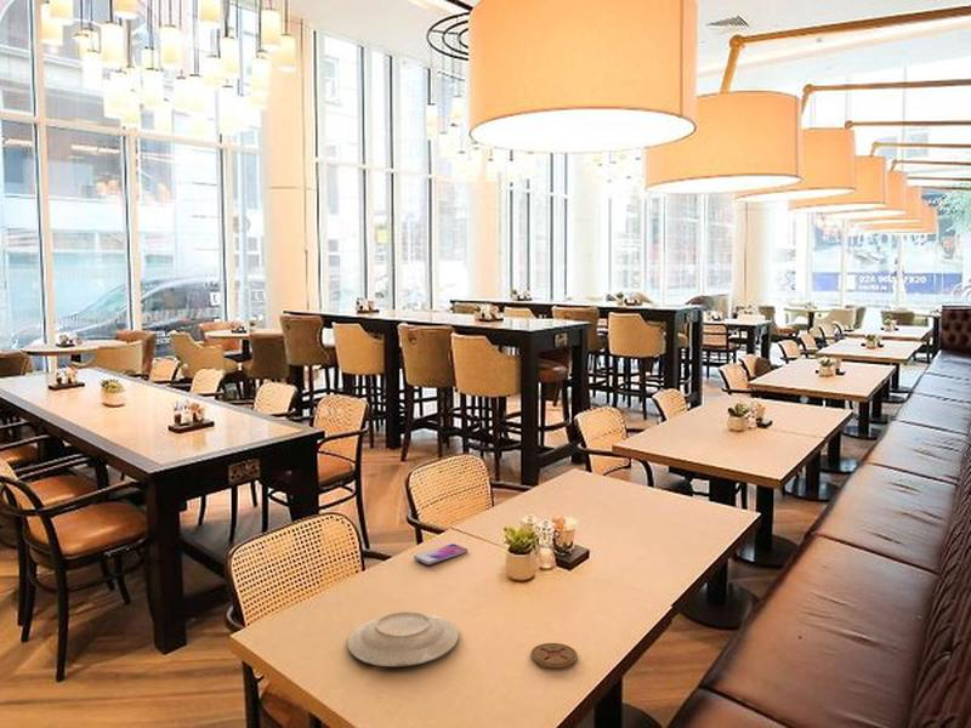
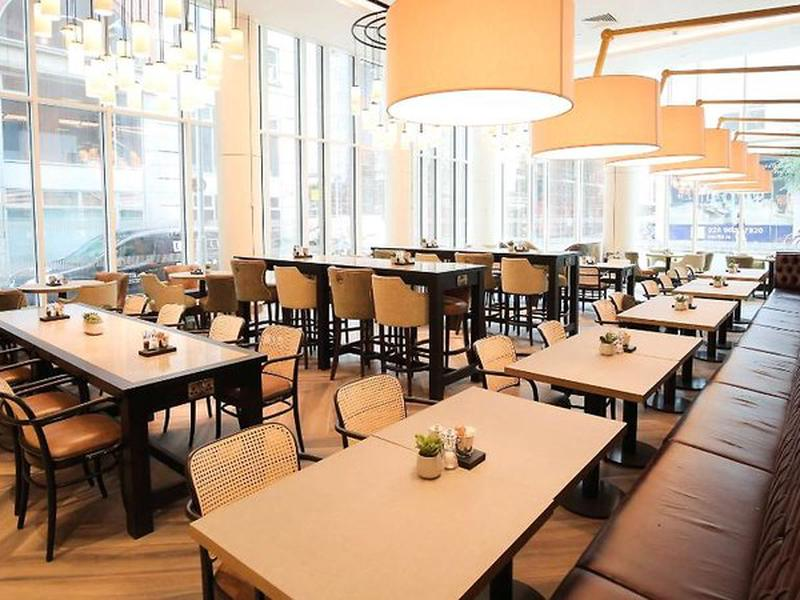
- smartphone (441, 553)
- plate (403, 631)
- coaster (553, 655)
